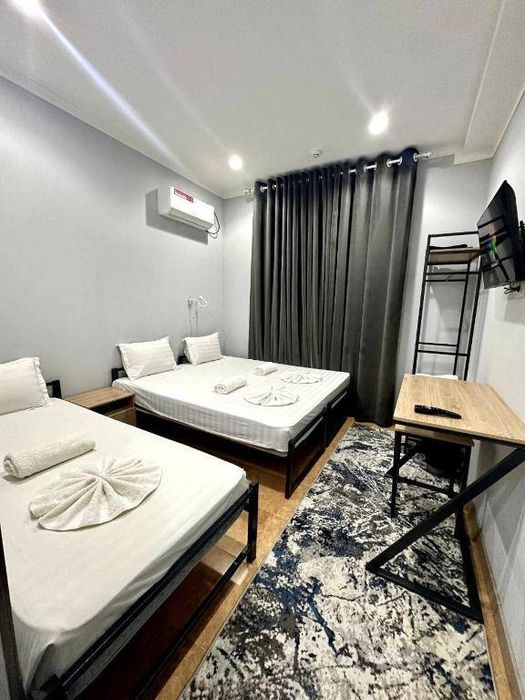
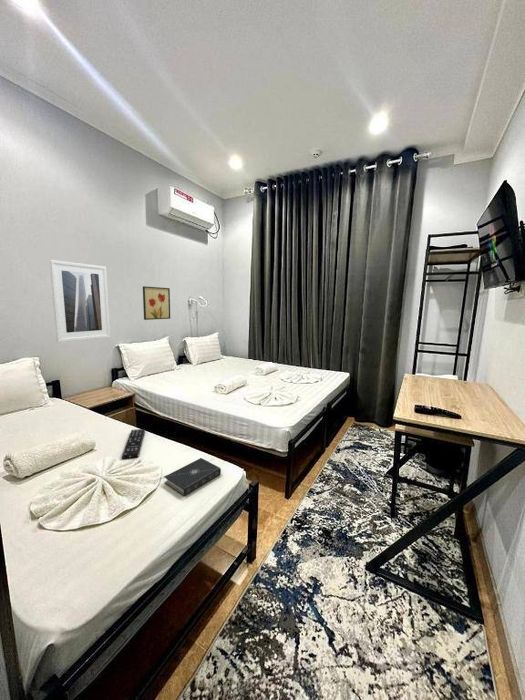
+ wall art (156, 303)
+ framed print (82, 302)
+ remote control (134, 442)
+ book (193, 475)
